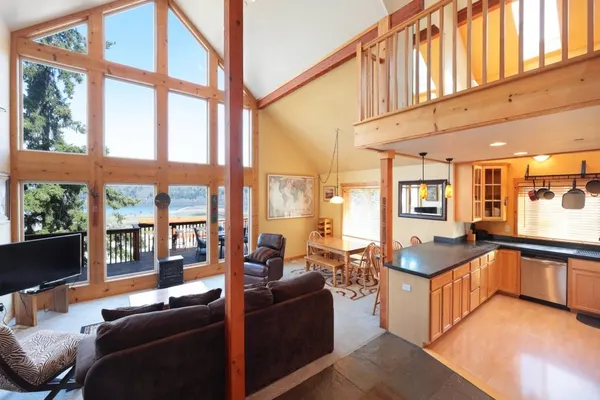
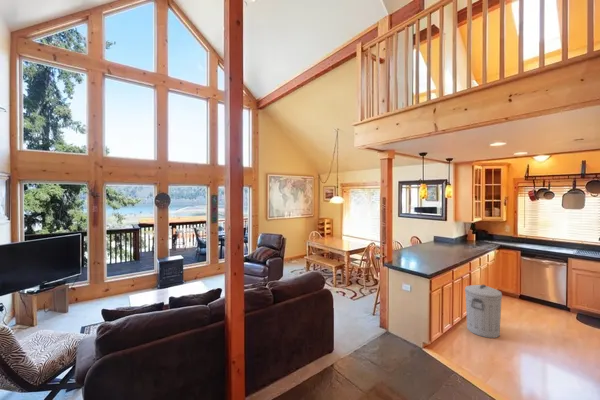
+ trash can (482, 308)
